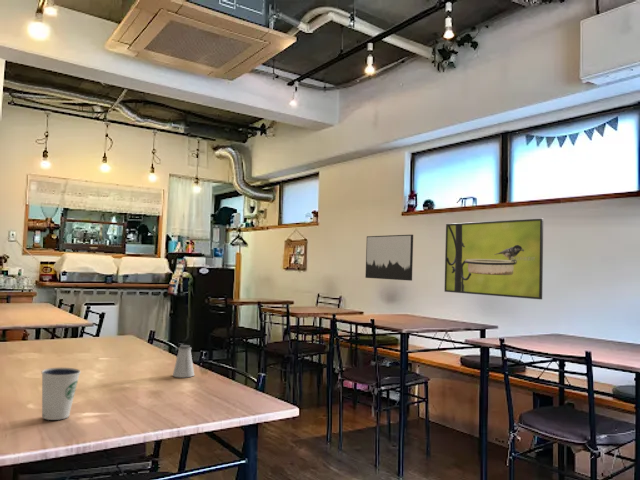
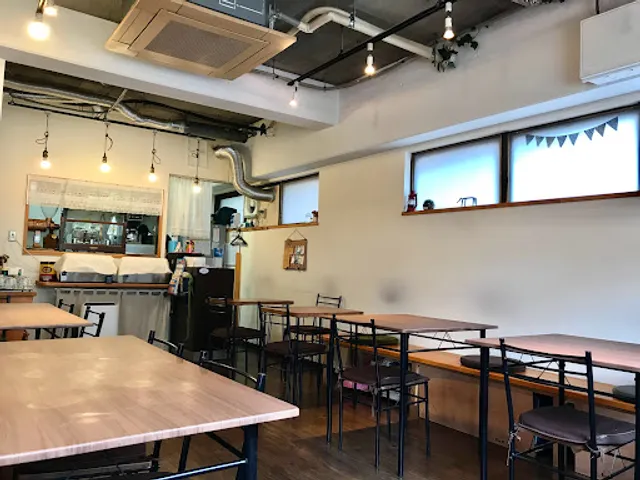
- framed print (489, 258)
- saltshaker (184, 360)
- wall art (388, 257)
- dixie cup (60, 393)
